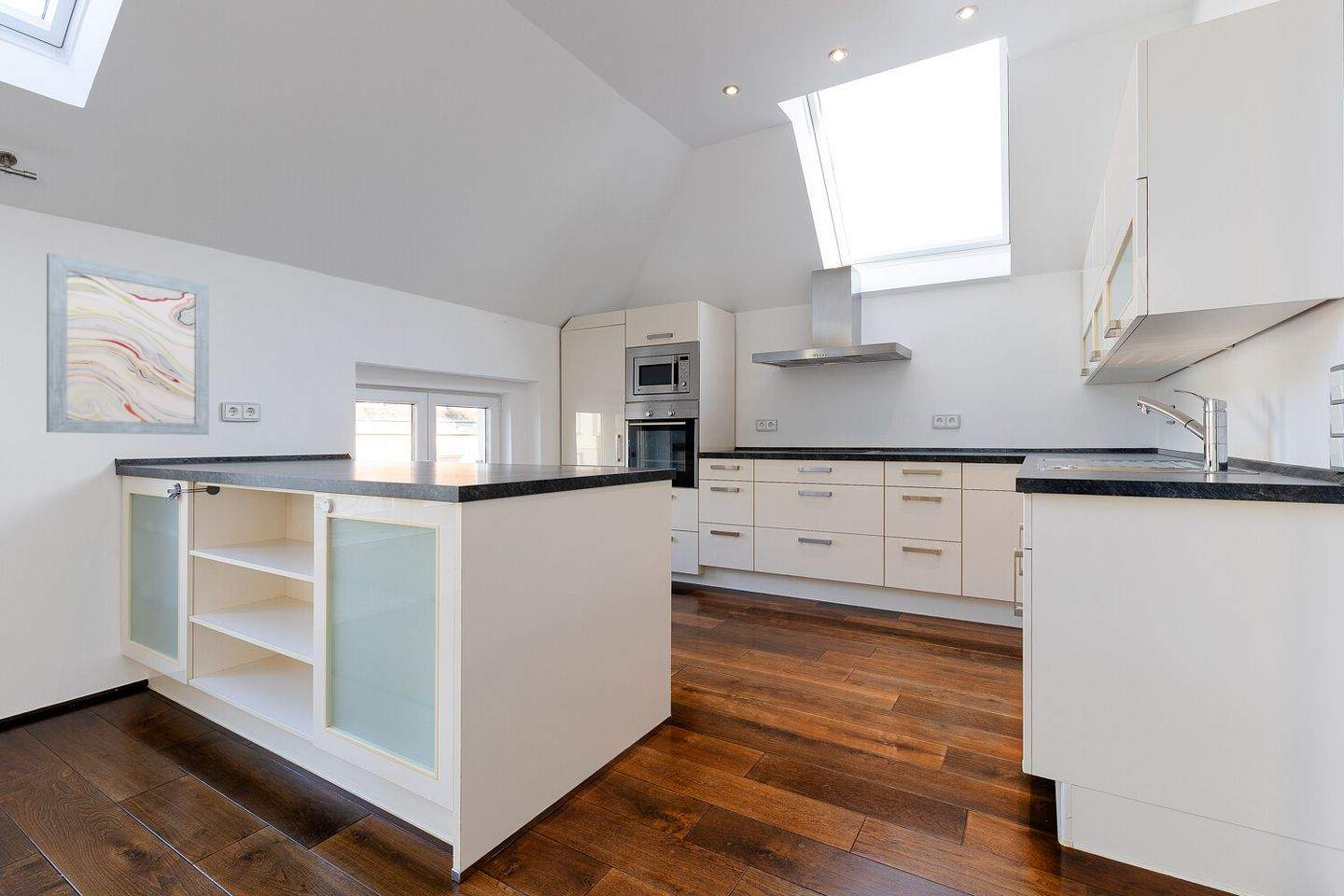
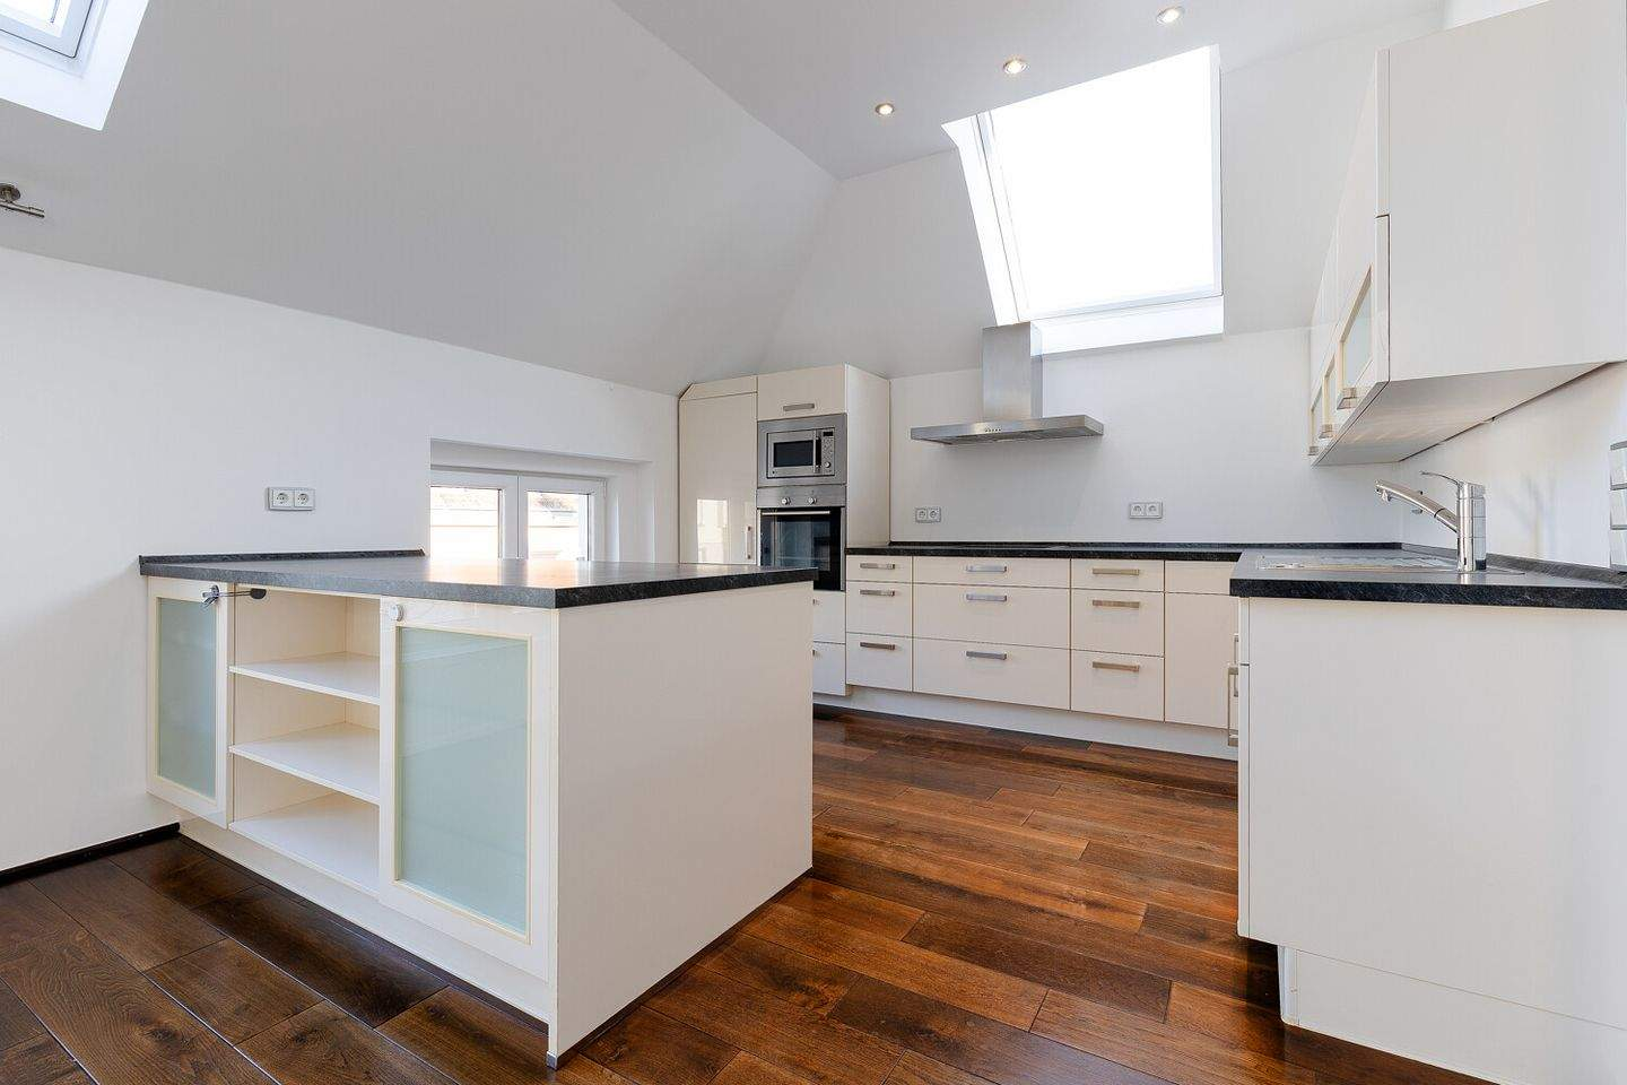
- wall art (134, 352)
